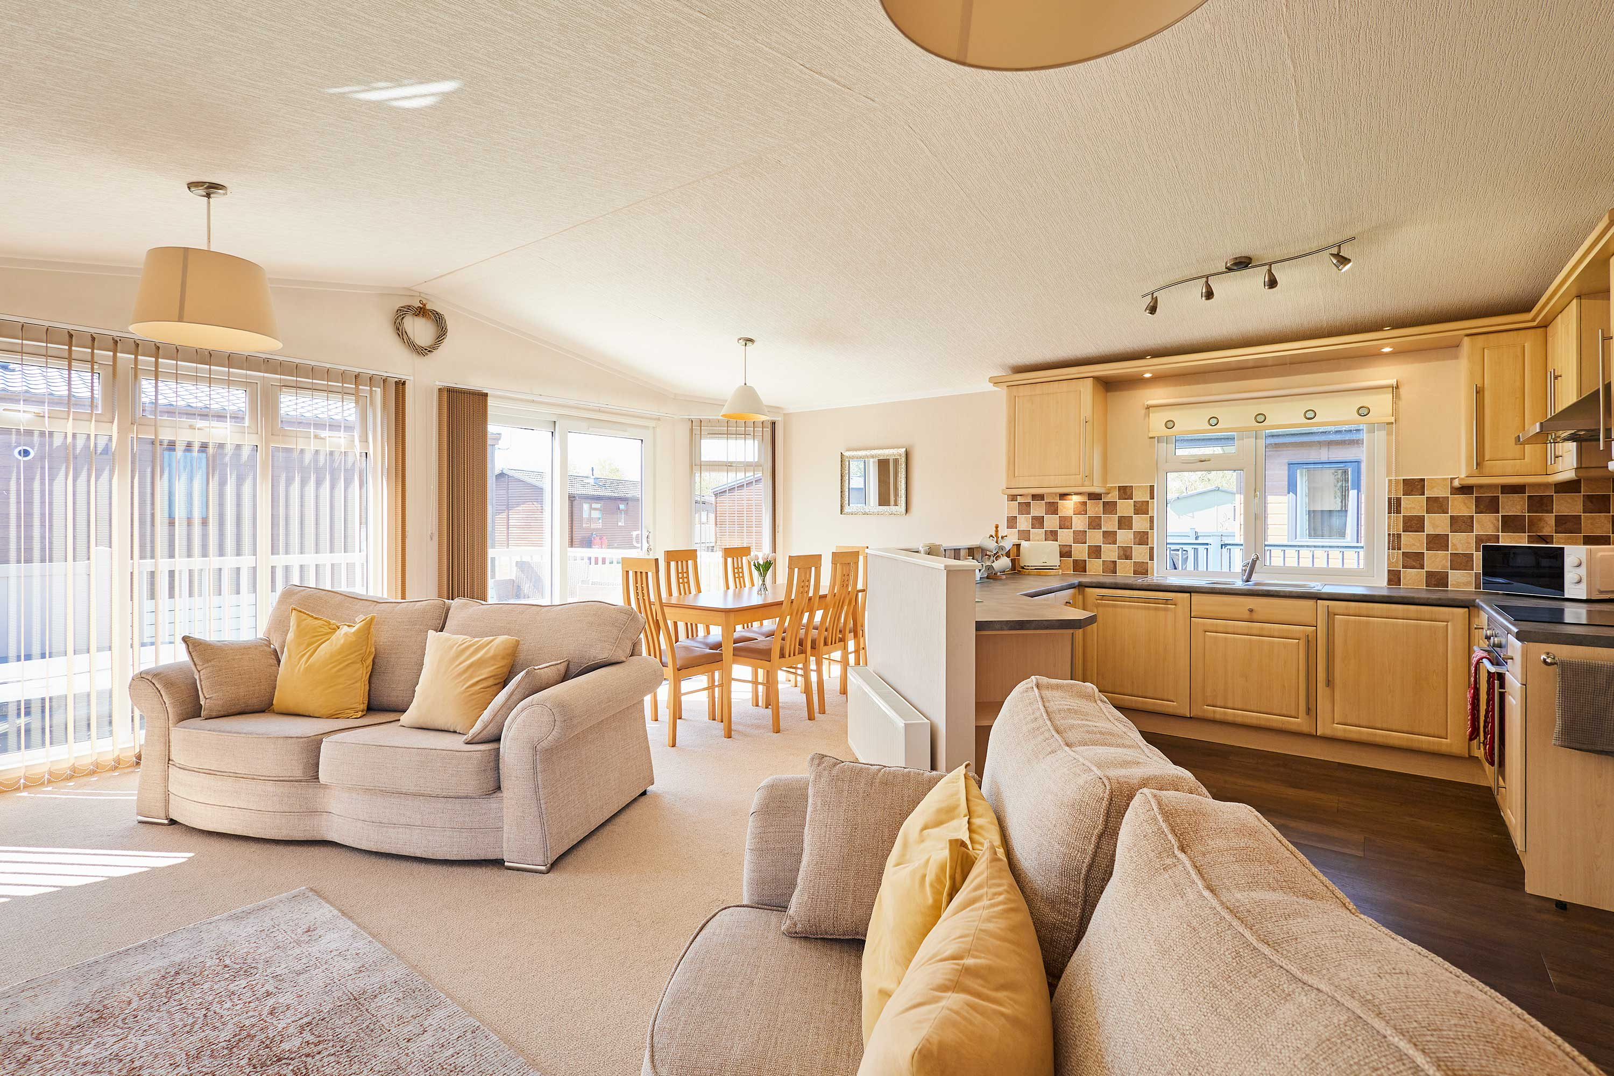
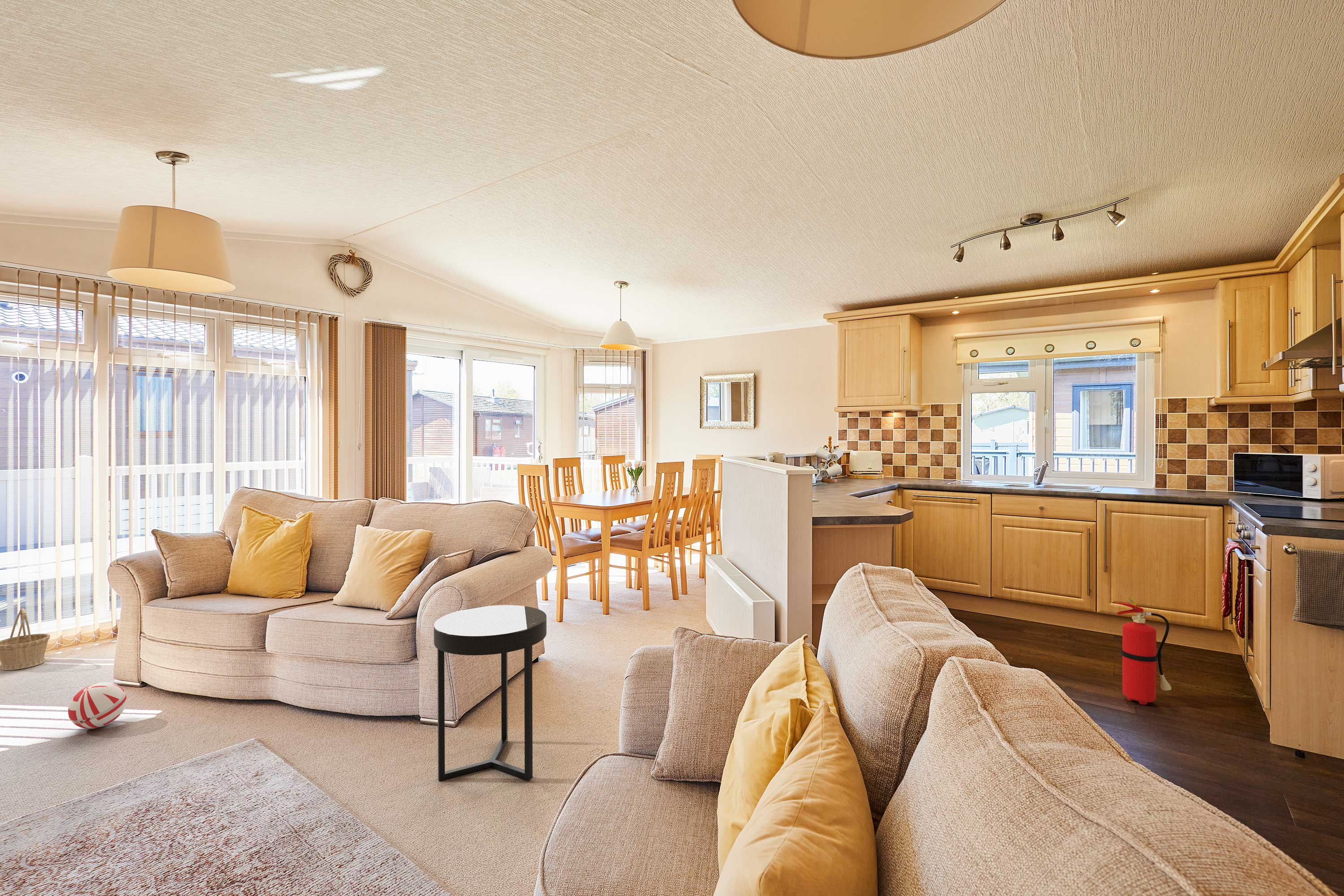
+ side table (501, 692)
+ basket (23, 636)
+ fire extinguisher (1143, 649)
+ ball (98, 705)
